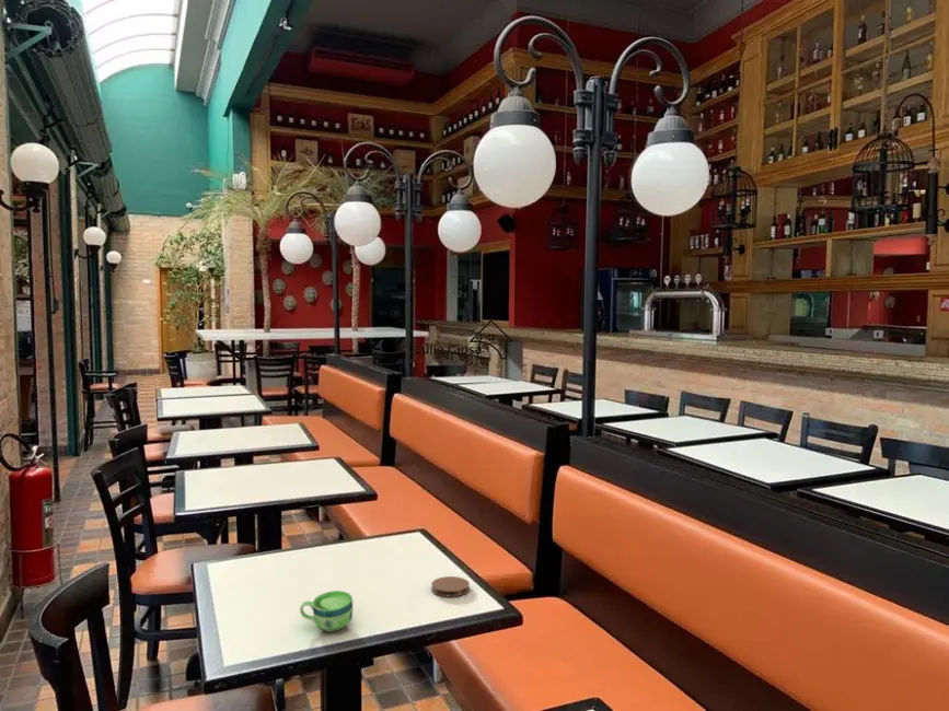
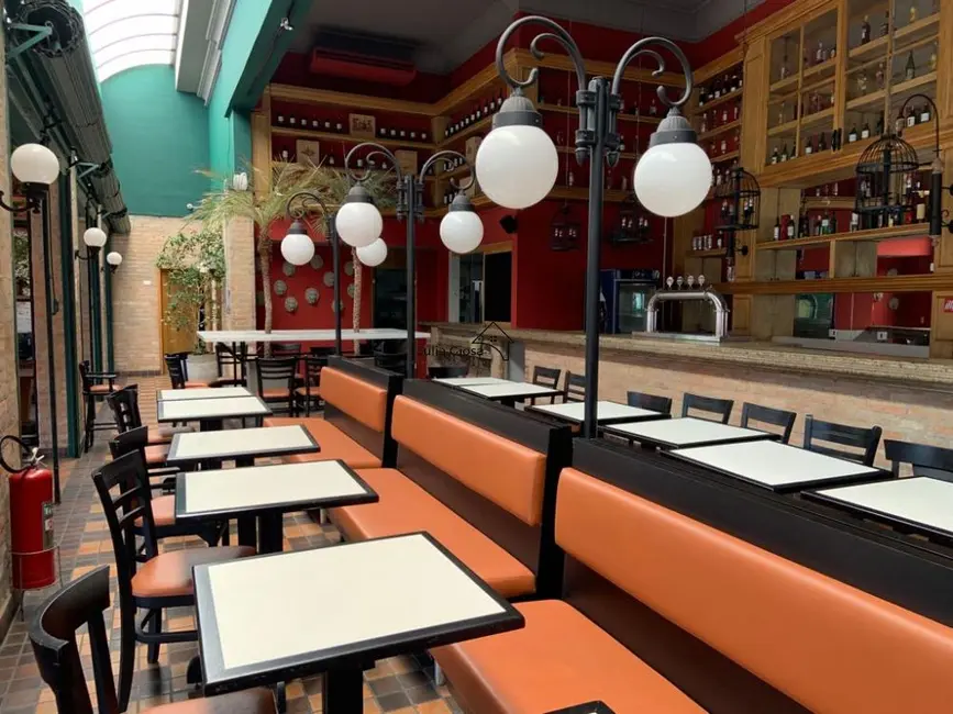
- coaster (450, 585)
- cup (326, 614)
